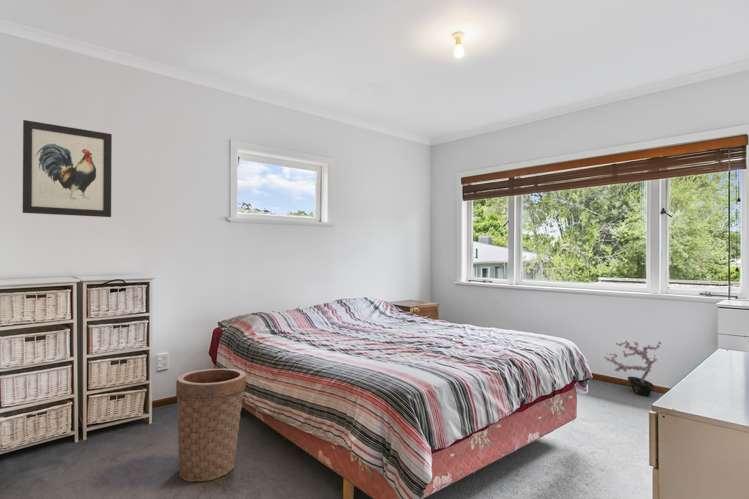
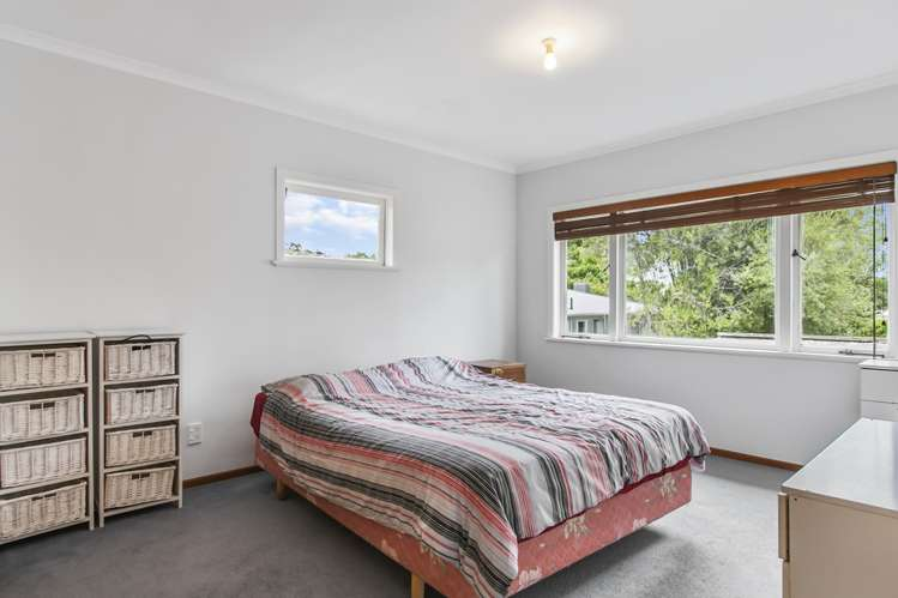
- potted plant (630, 366)
- wall art (69, 171)
- basket (211, 420)
